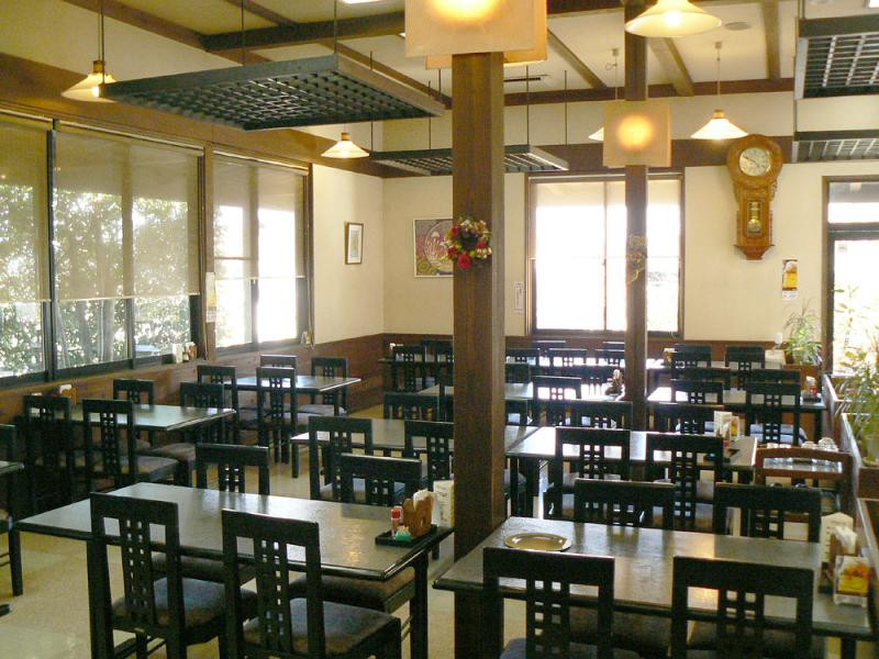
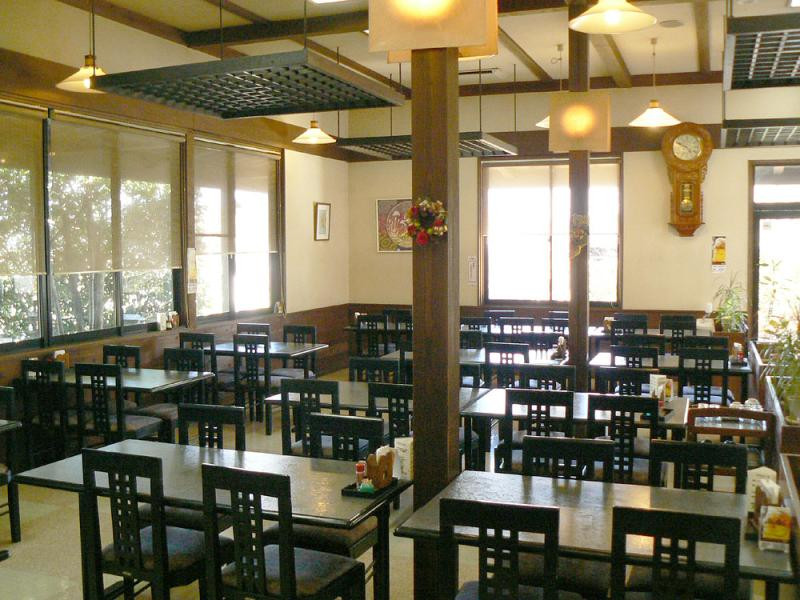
- plate (537, 541)
